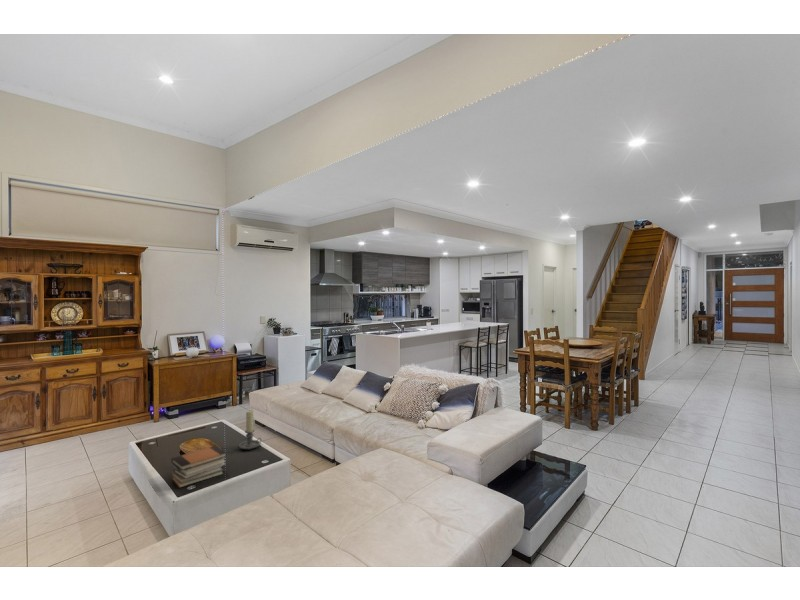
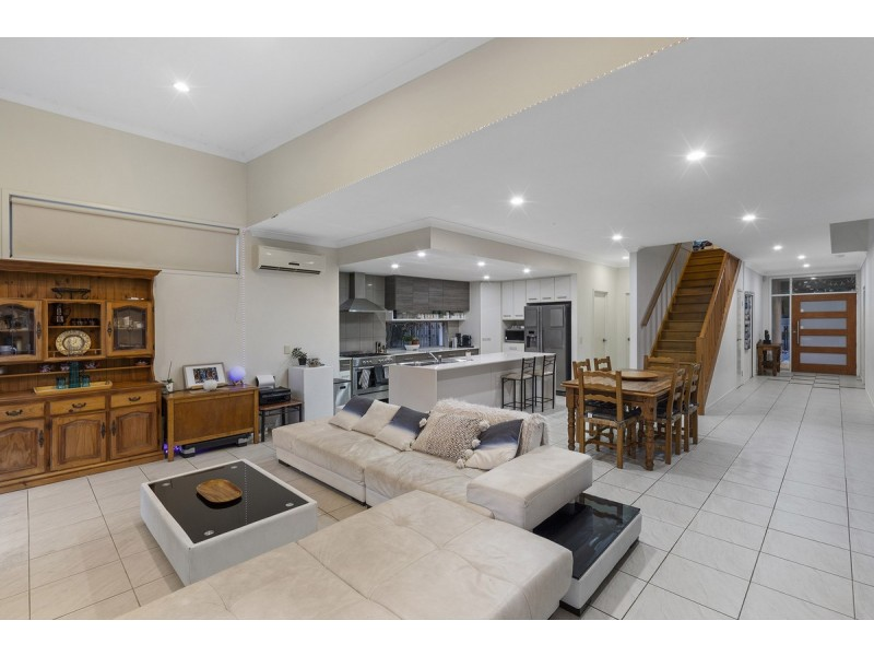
- book stack (199, 465)
- candle holder (251, 428)
